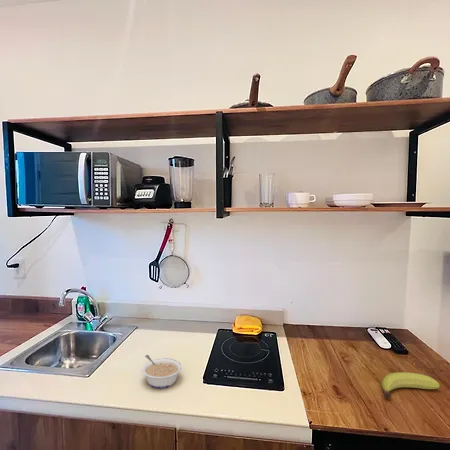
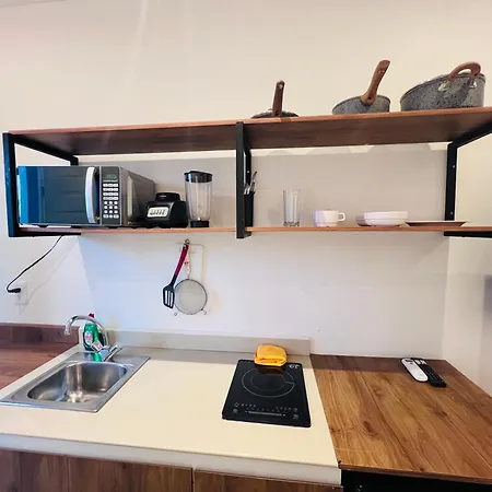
- legume (160, 372)
- fruit (409, 385)
